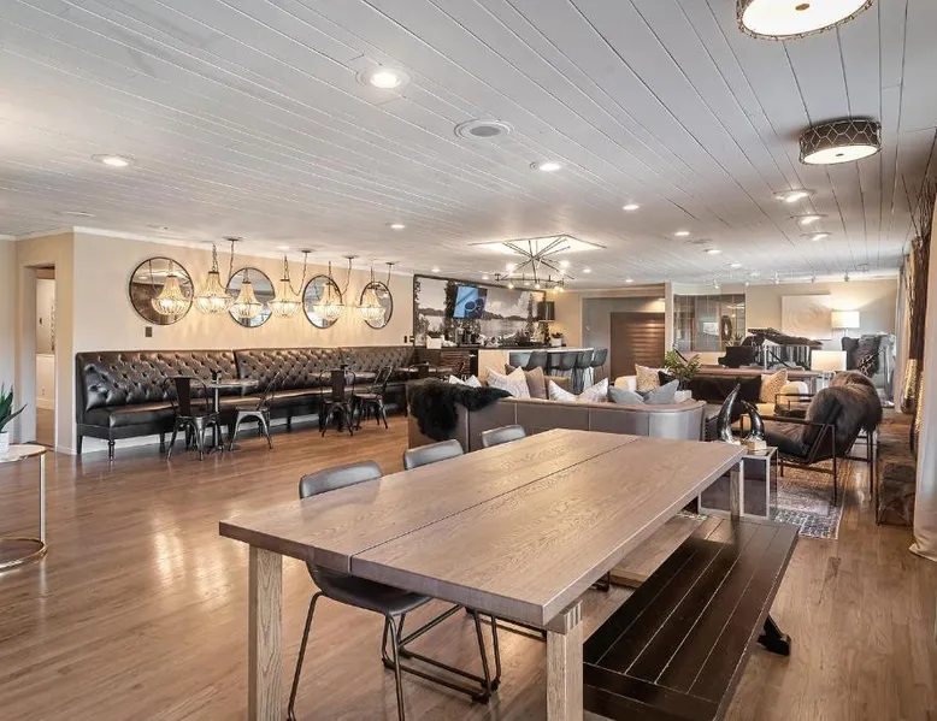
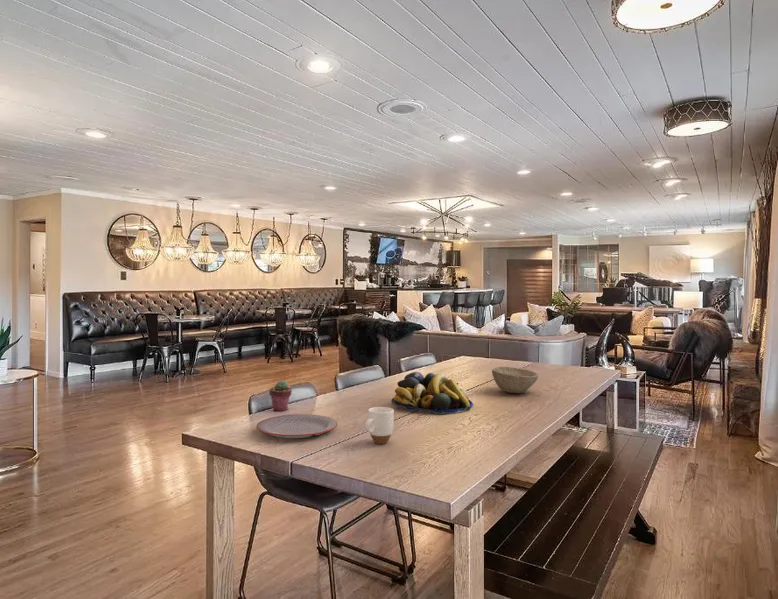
+ plate (297, 426)
+ mug (377, 427)
+ potted succulent (280, 394)
+ fruit bowl (432, 388)
+ bowl (514, 380)
